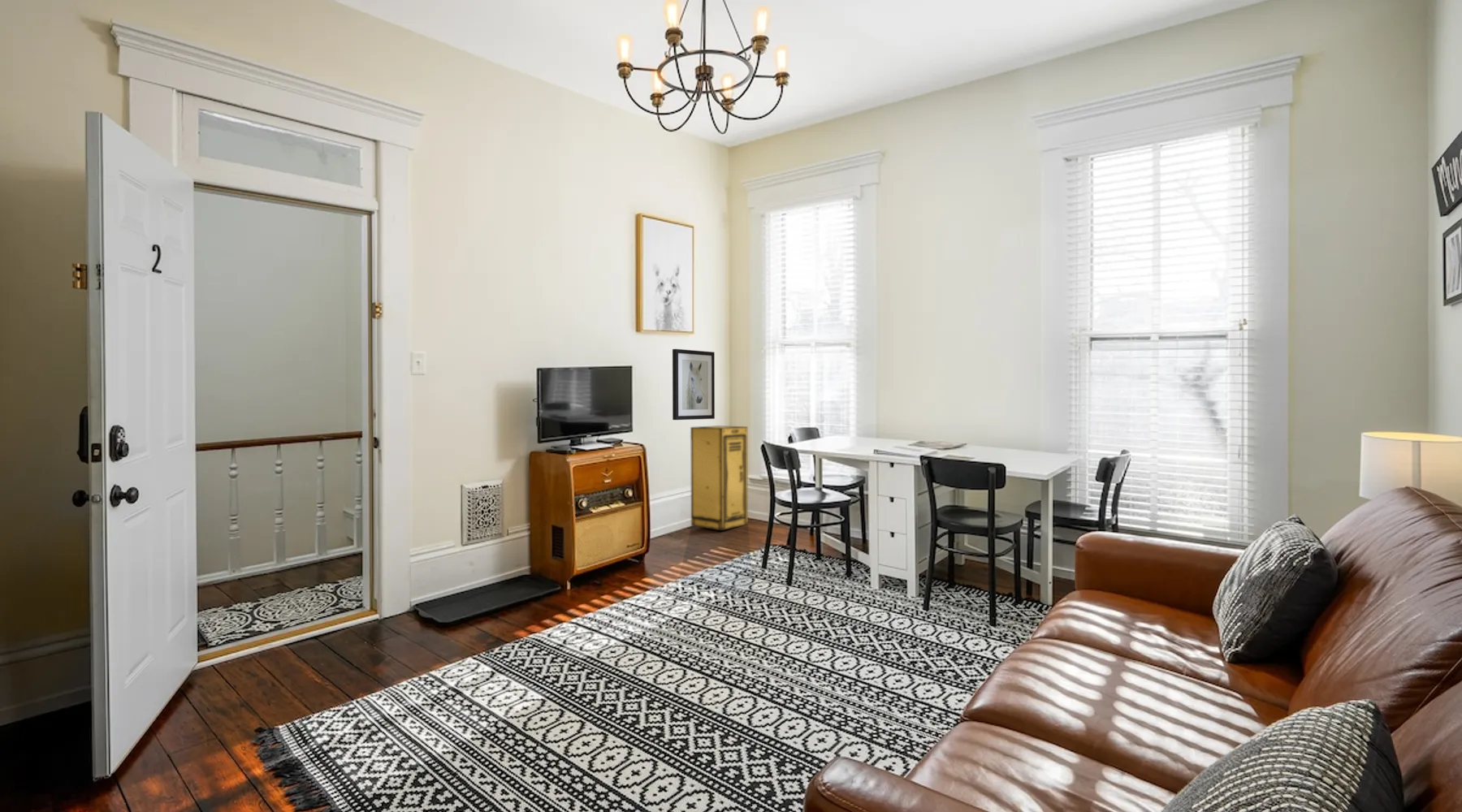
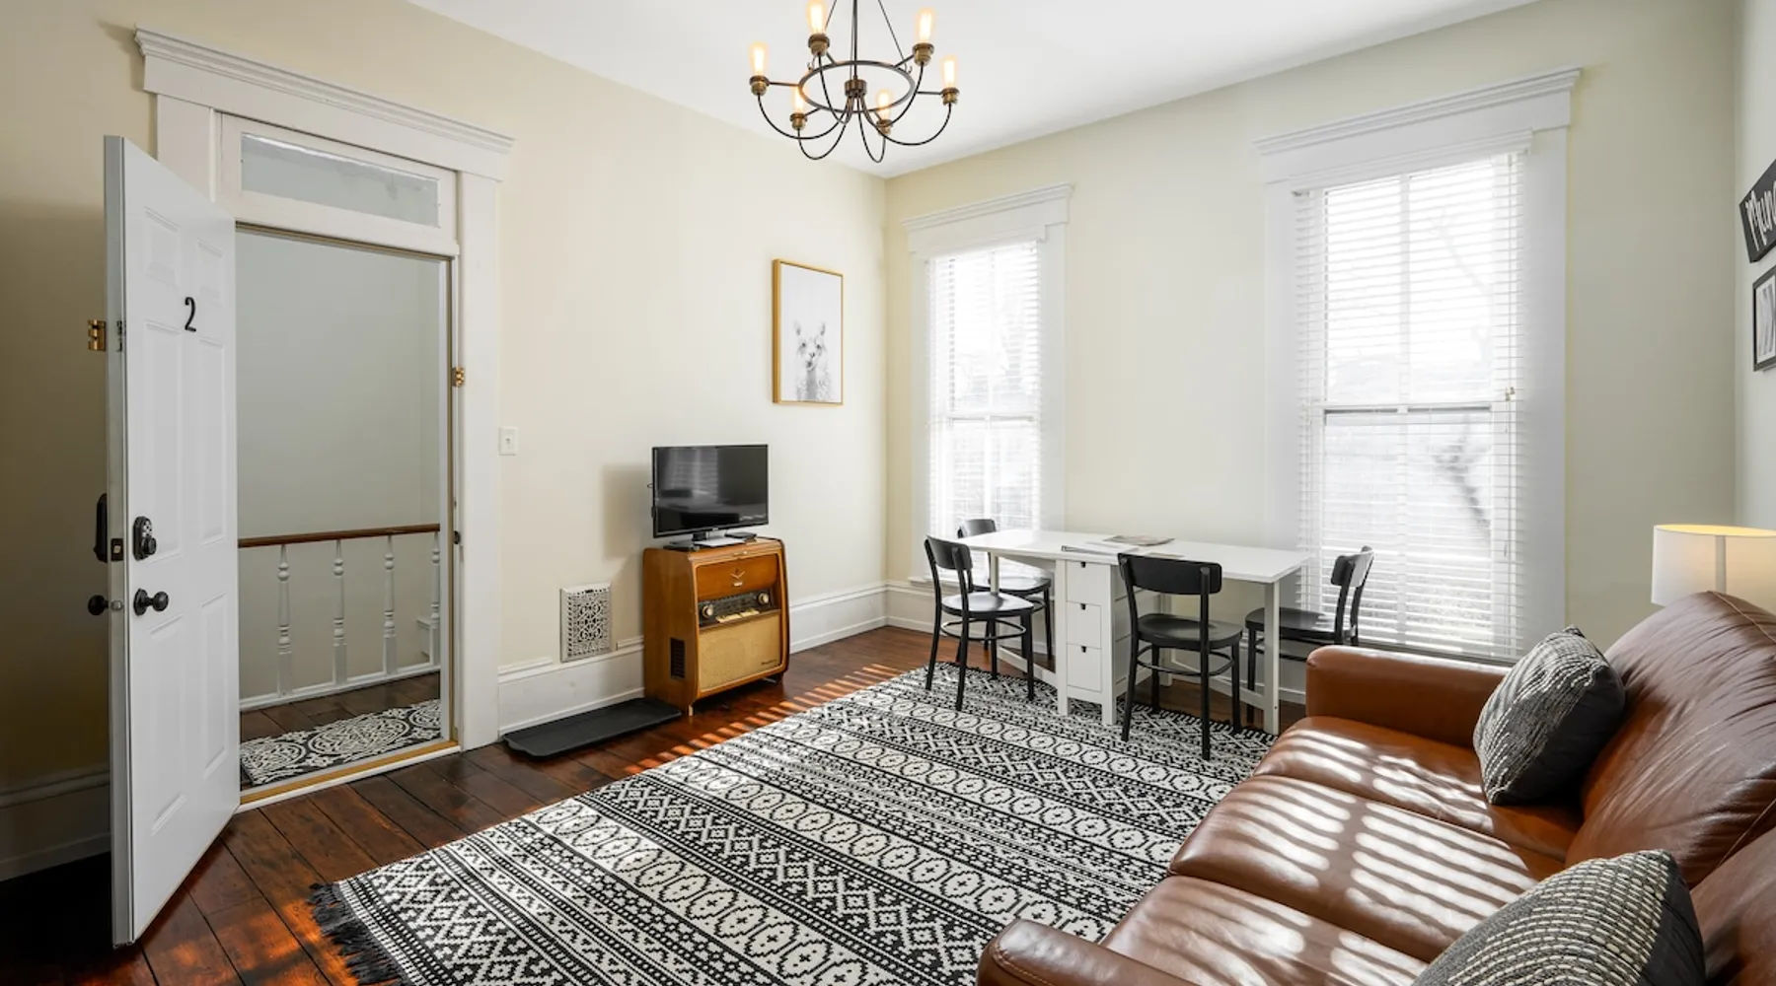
- wall art (694, 385)
- storage cabinet (719, 476)
